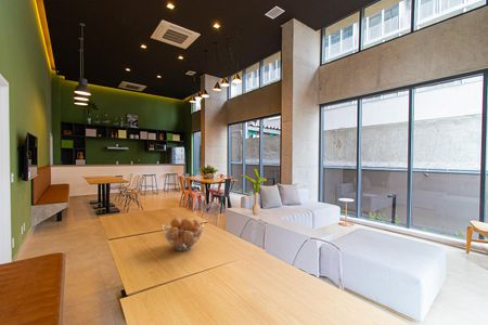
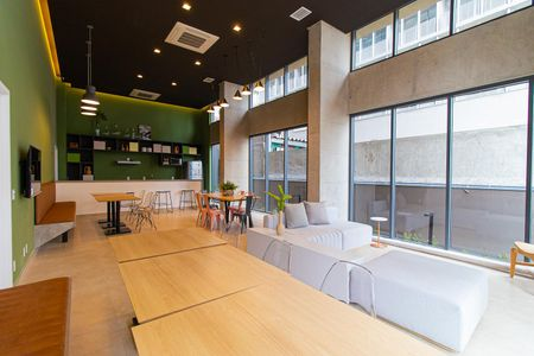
- fruit basket (183, 232)
